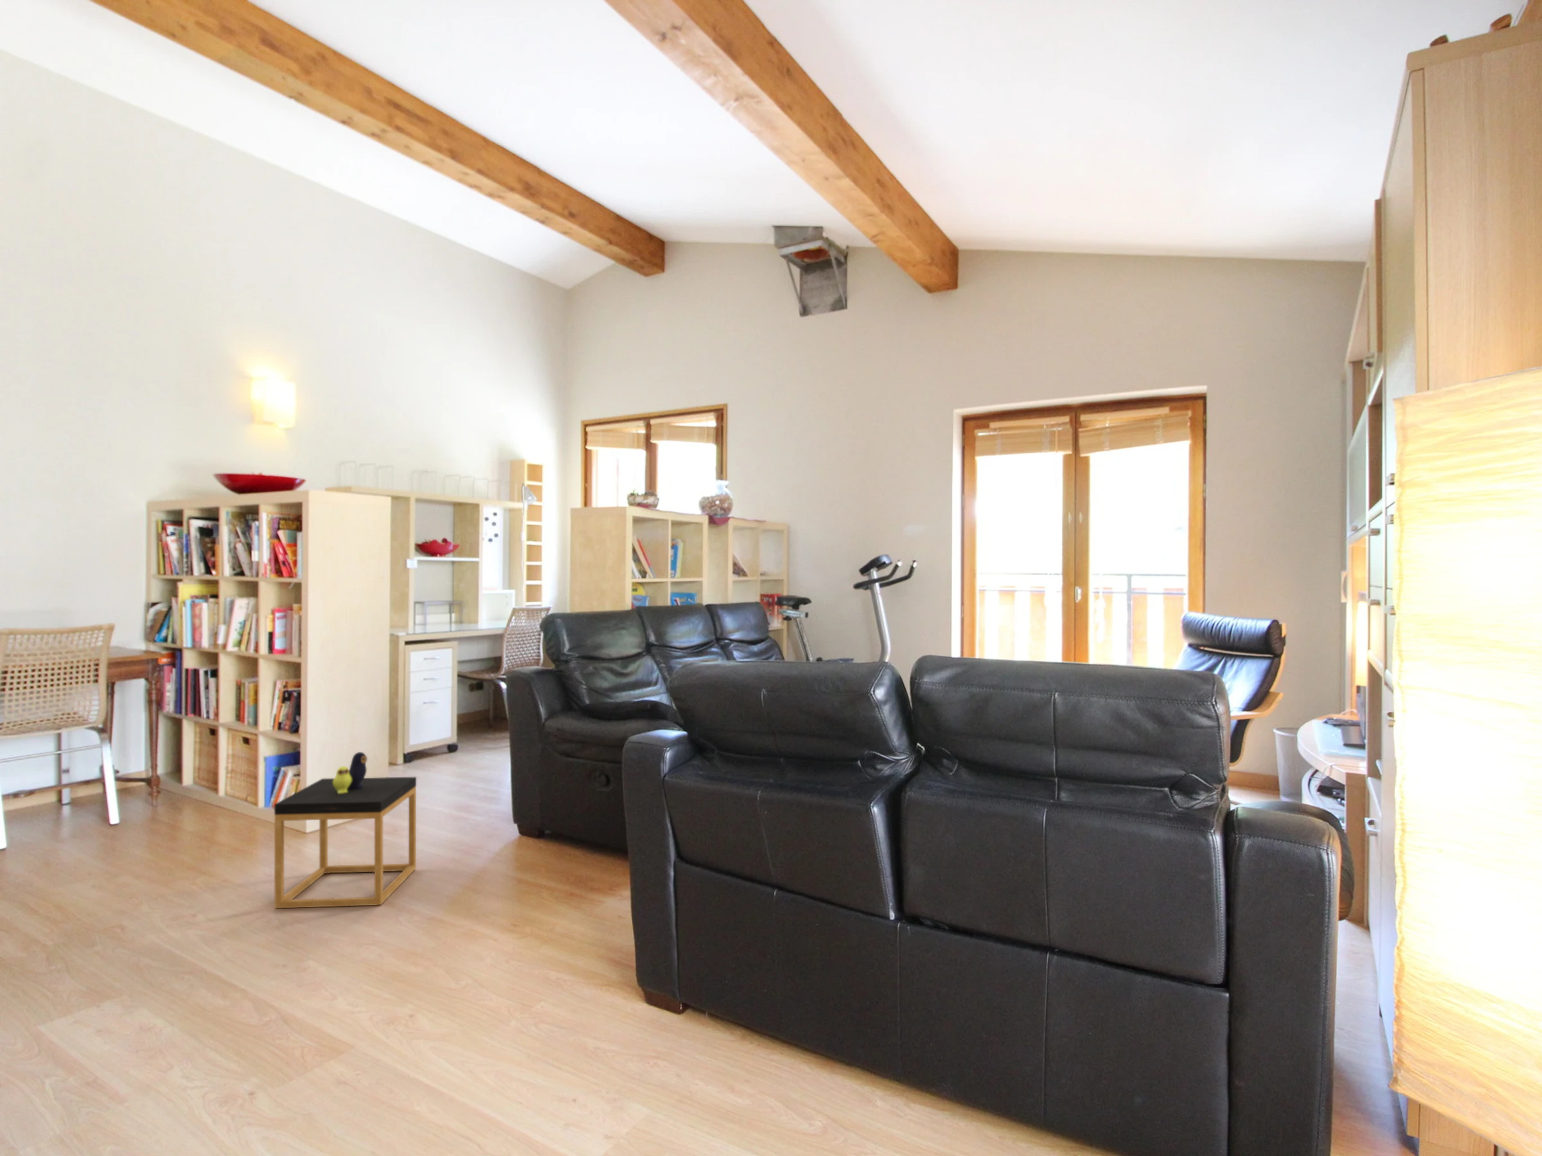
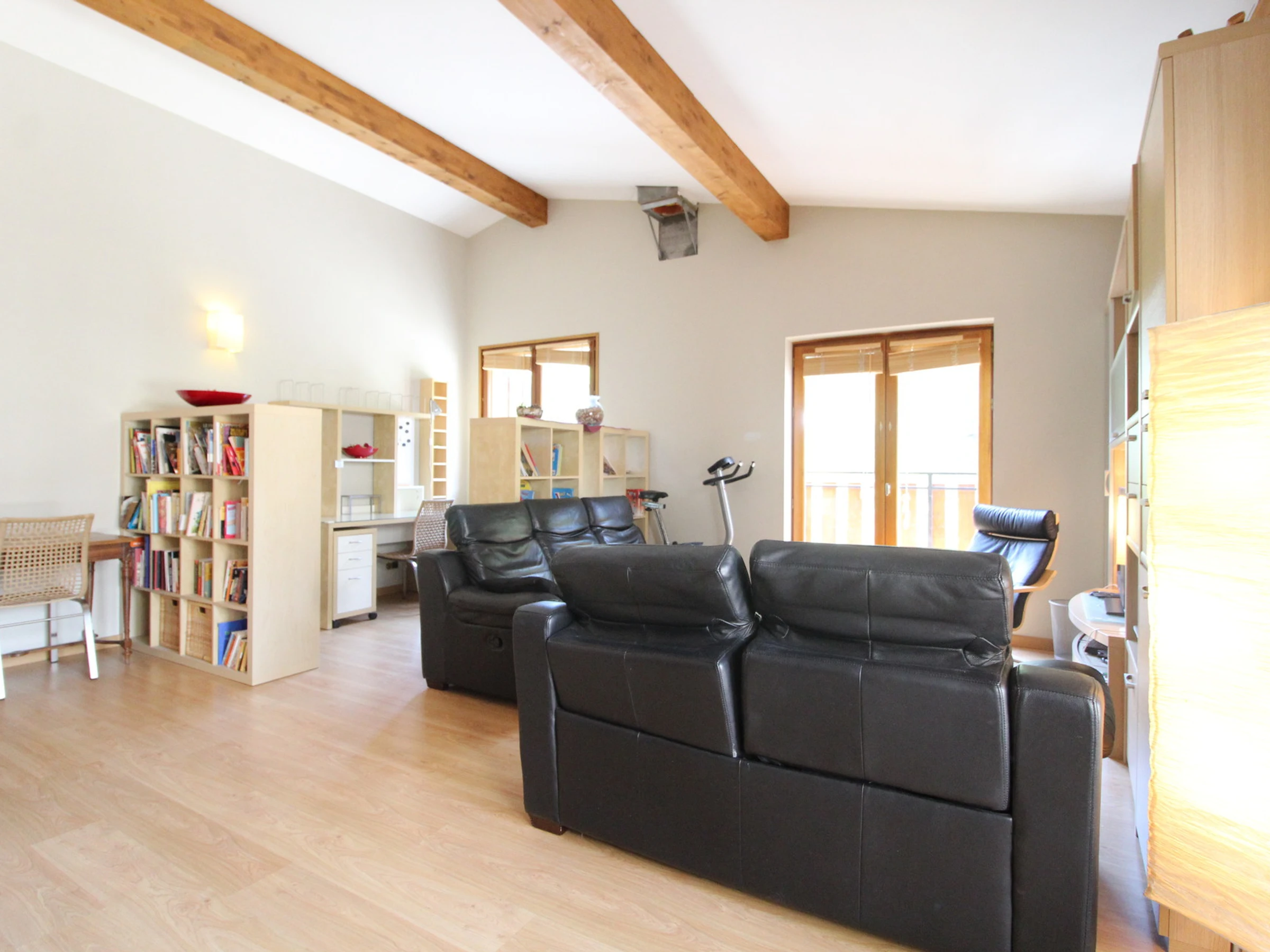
- side table (350, 818)
